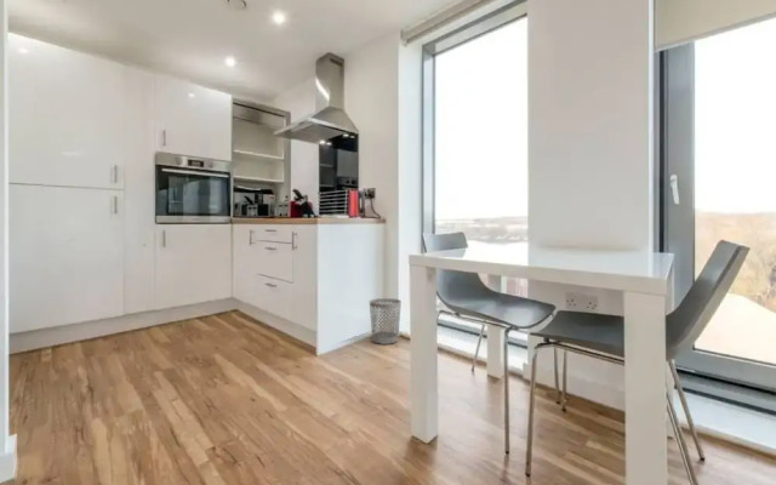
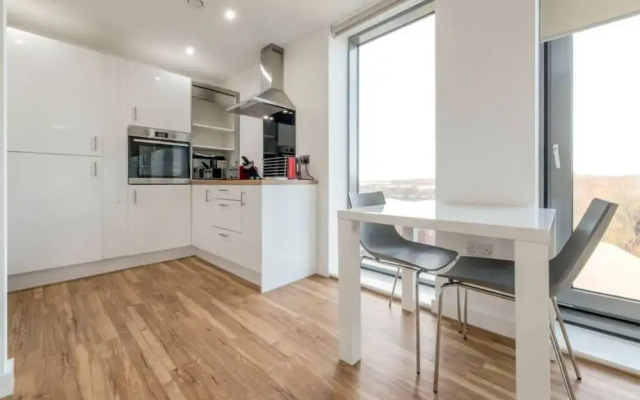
- wastebasket (386, 320)
